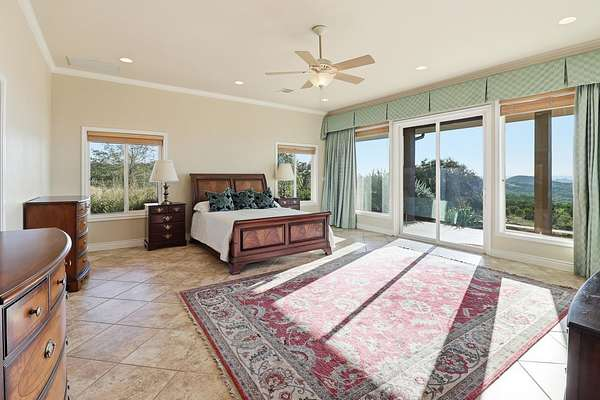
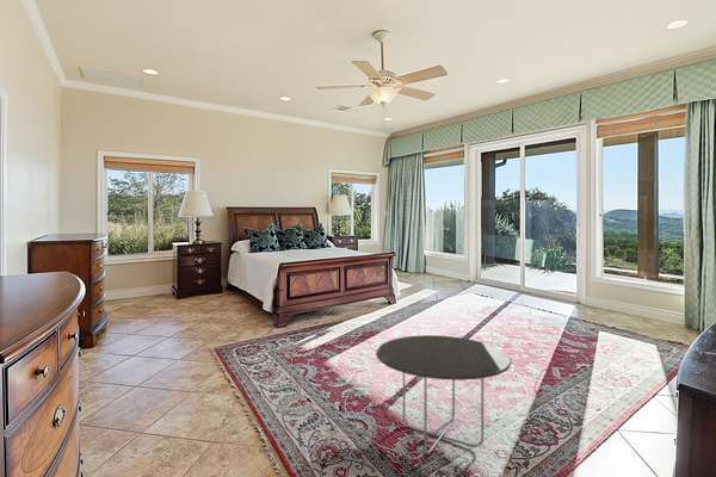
+ side table (452, 395)
